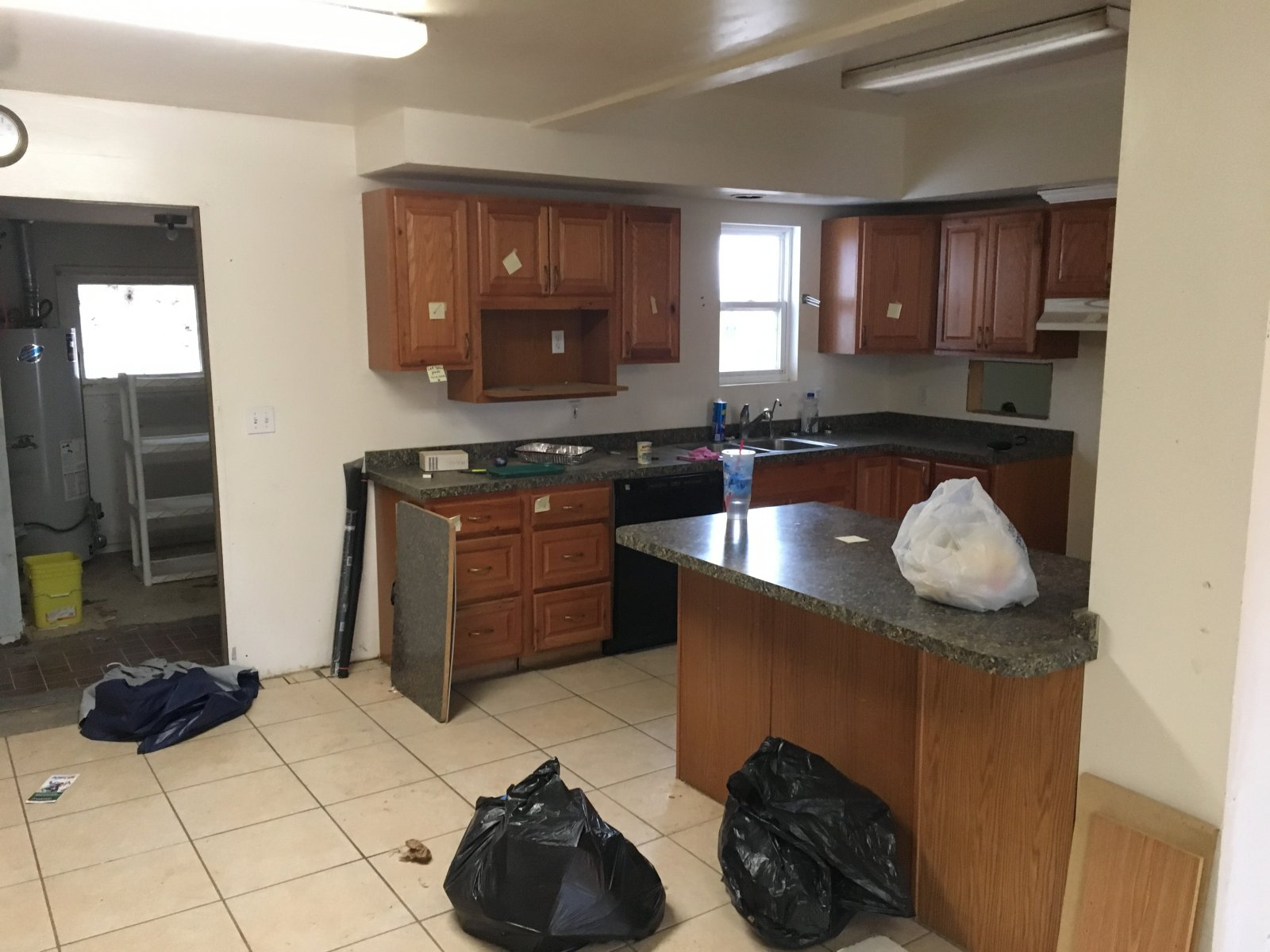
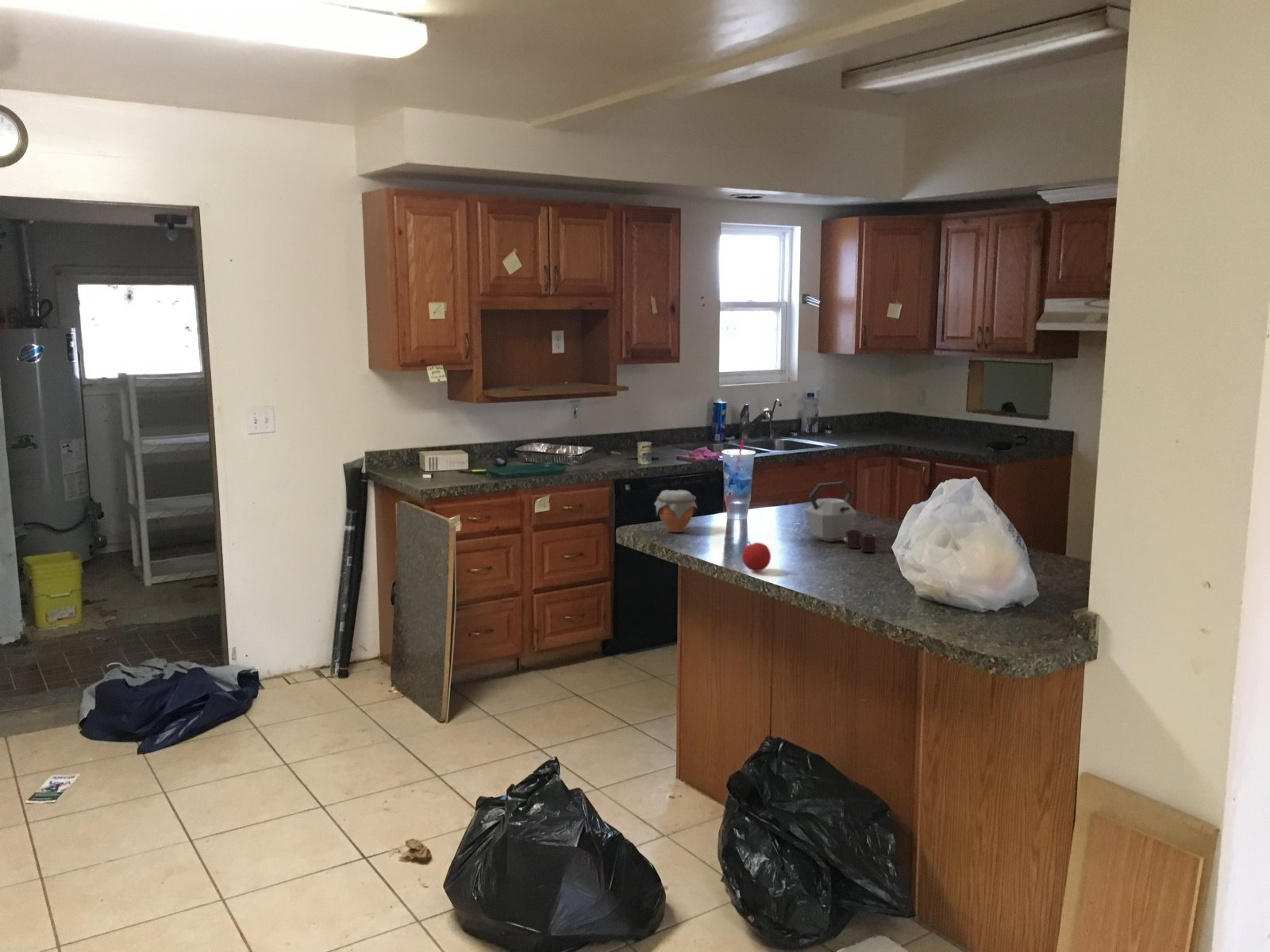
+ fruit (756, 557)
+ jar (675, 511)
+ kettle (845, 515)
